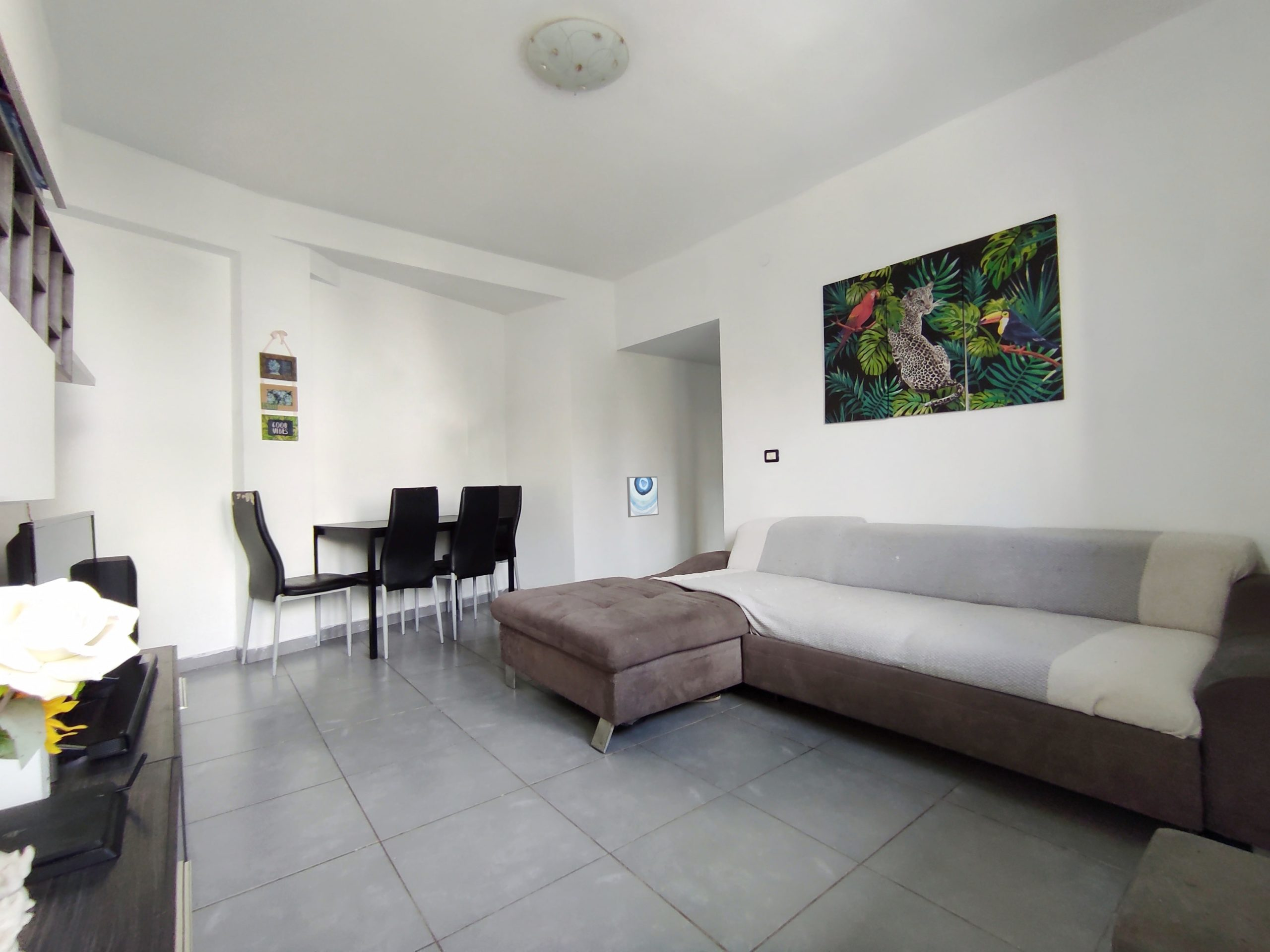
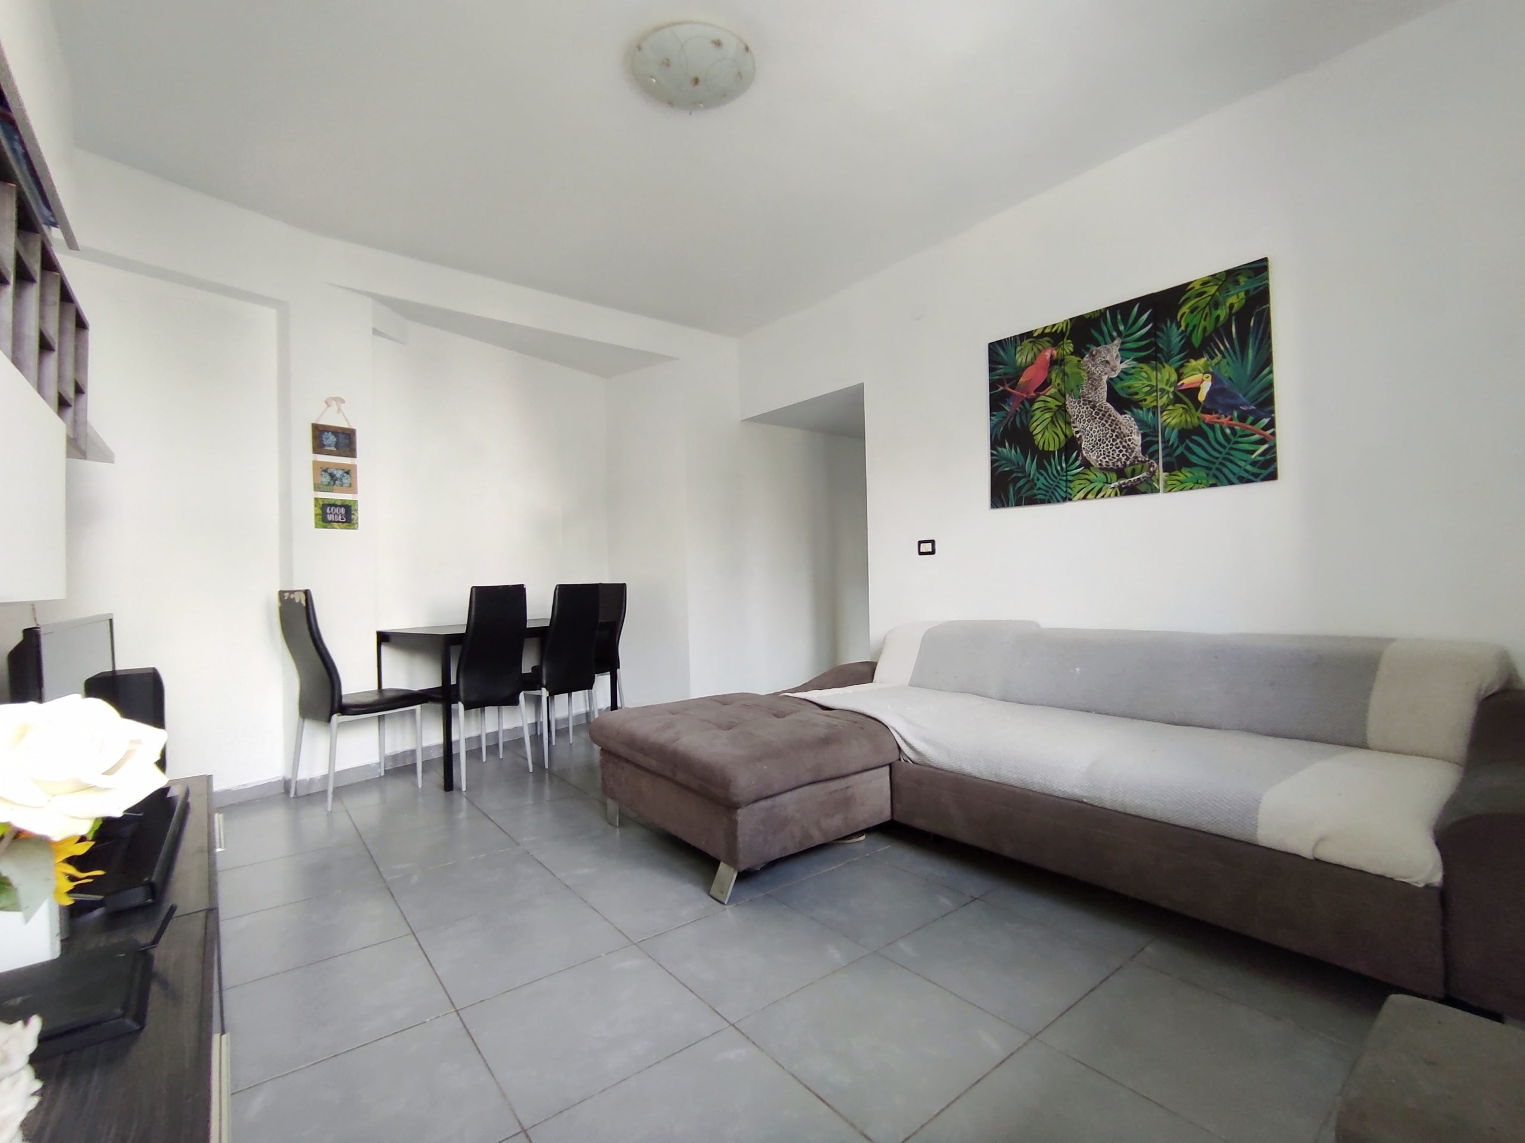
- wall art (643, 496)
